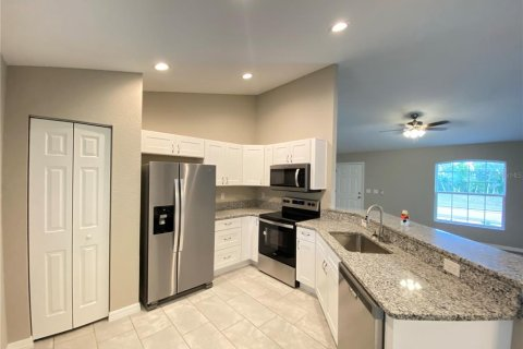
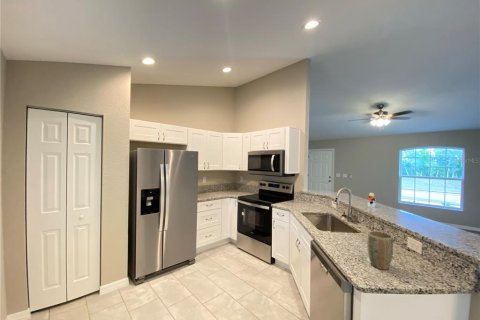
+ plant pot (379, 250)
